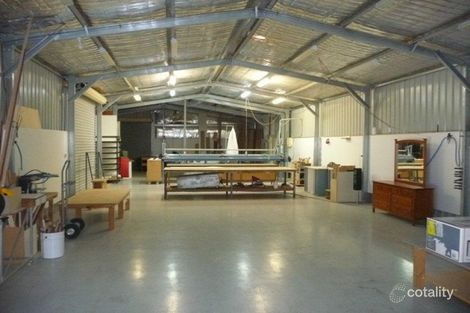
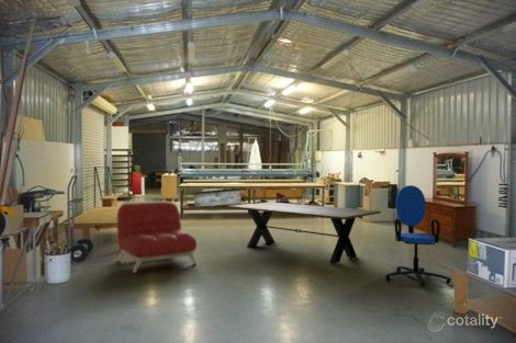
+ dining table (300, 230)
+ office chair (415, 233)
+ armchair (156, 232)
